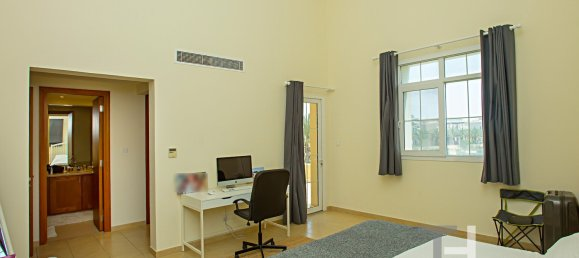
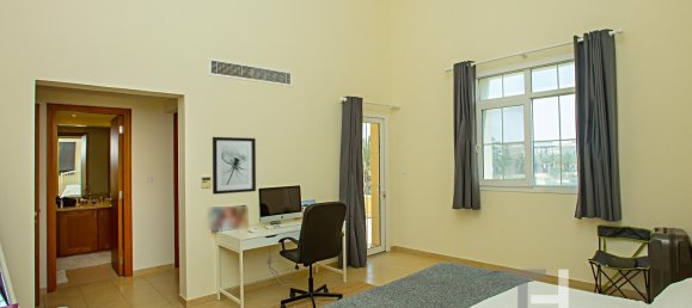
+ wall art (234, 165)
